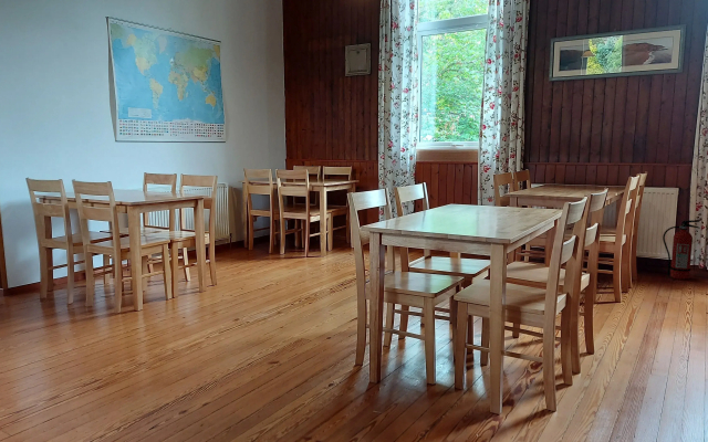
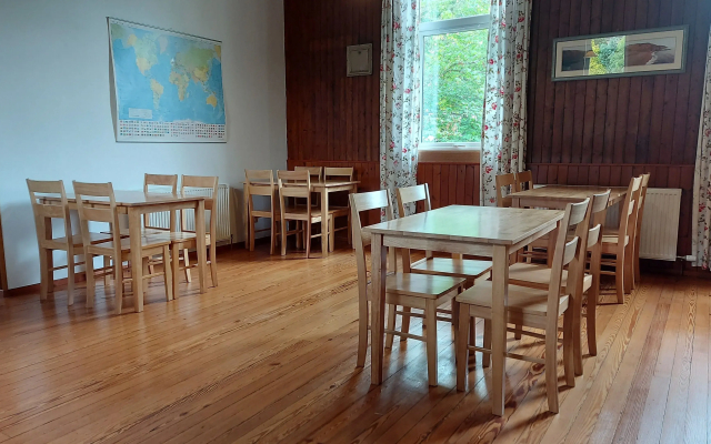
- fire extinguisher (679, 249)
